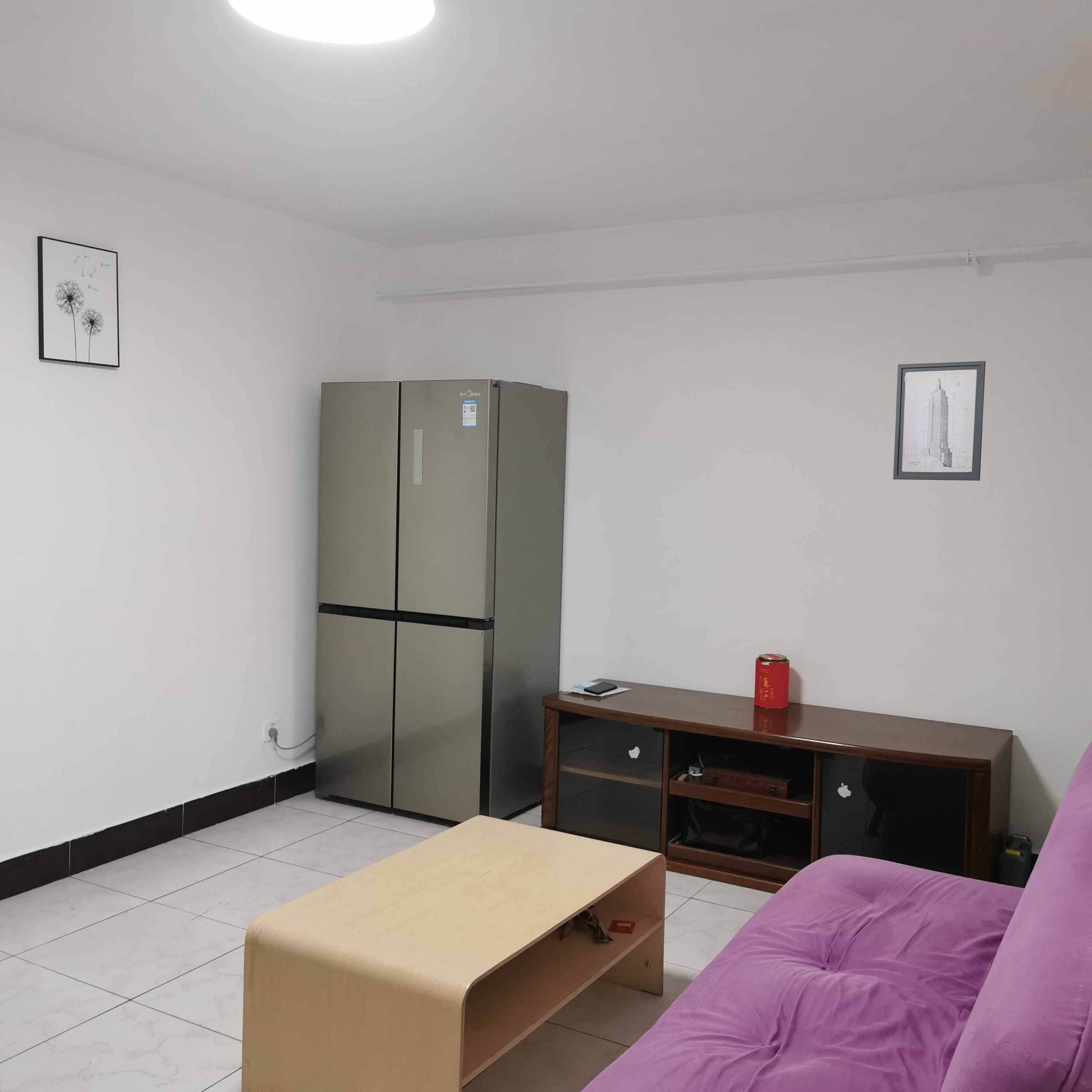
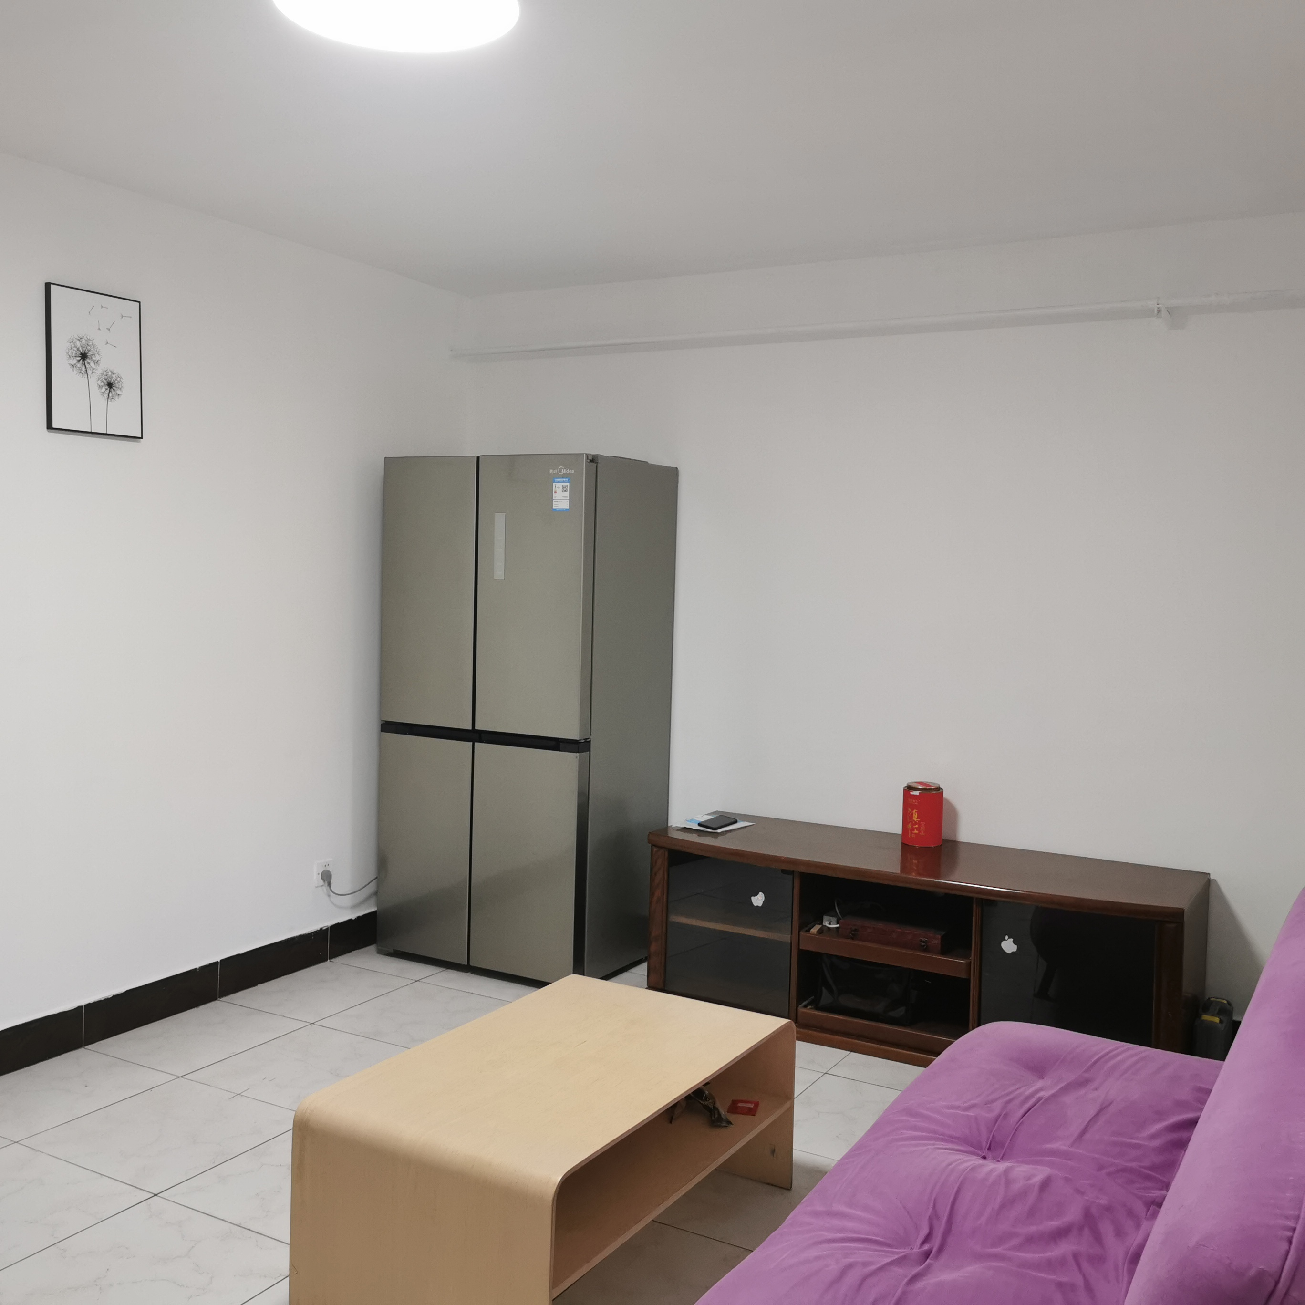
- wall art (938, 421)
